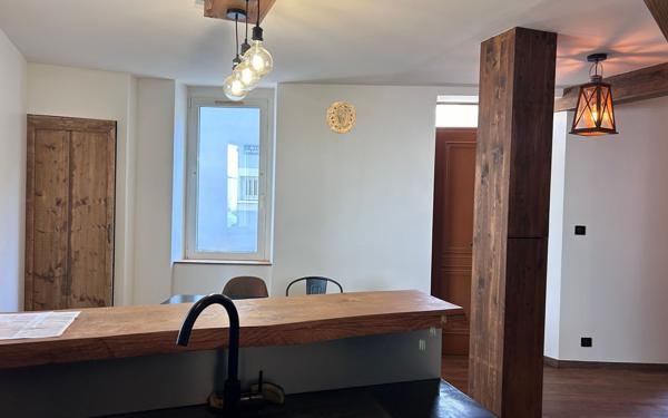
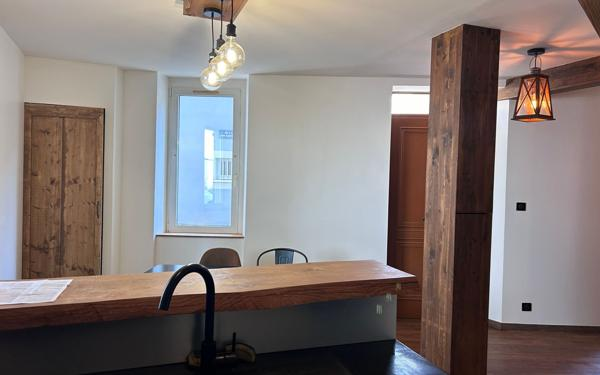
- decorative plate (341, 117)
